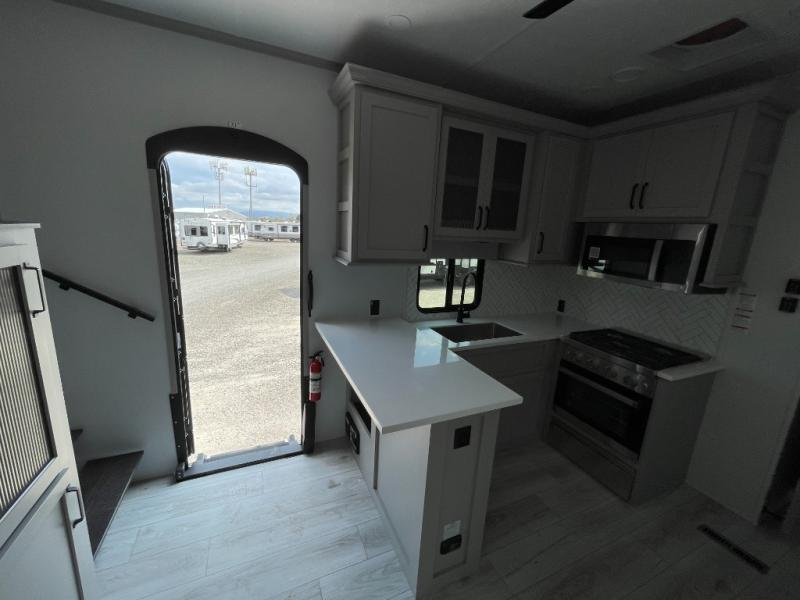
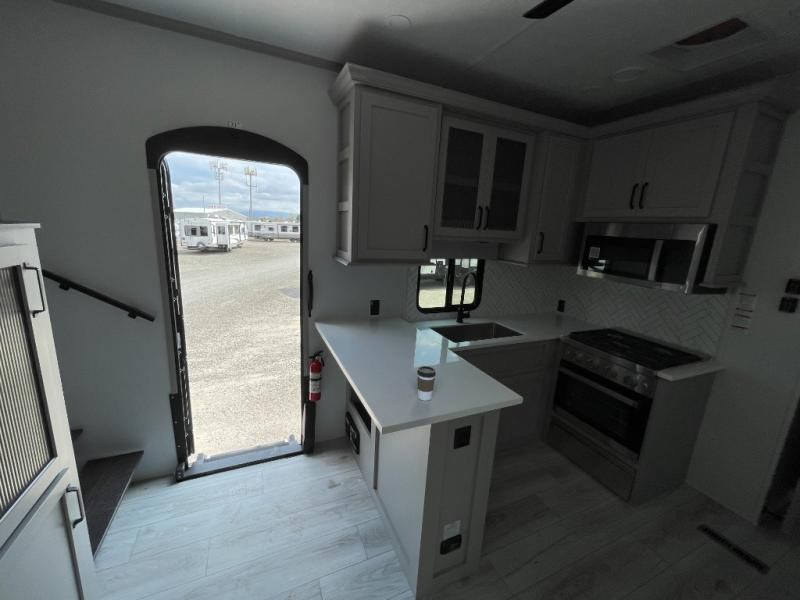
+ coffee cup (425, 383)
